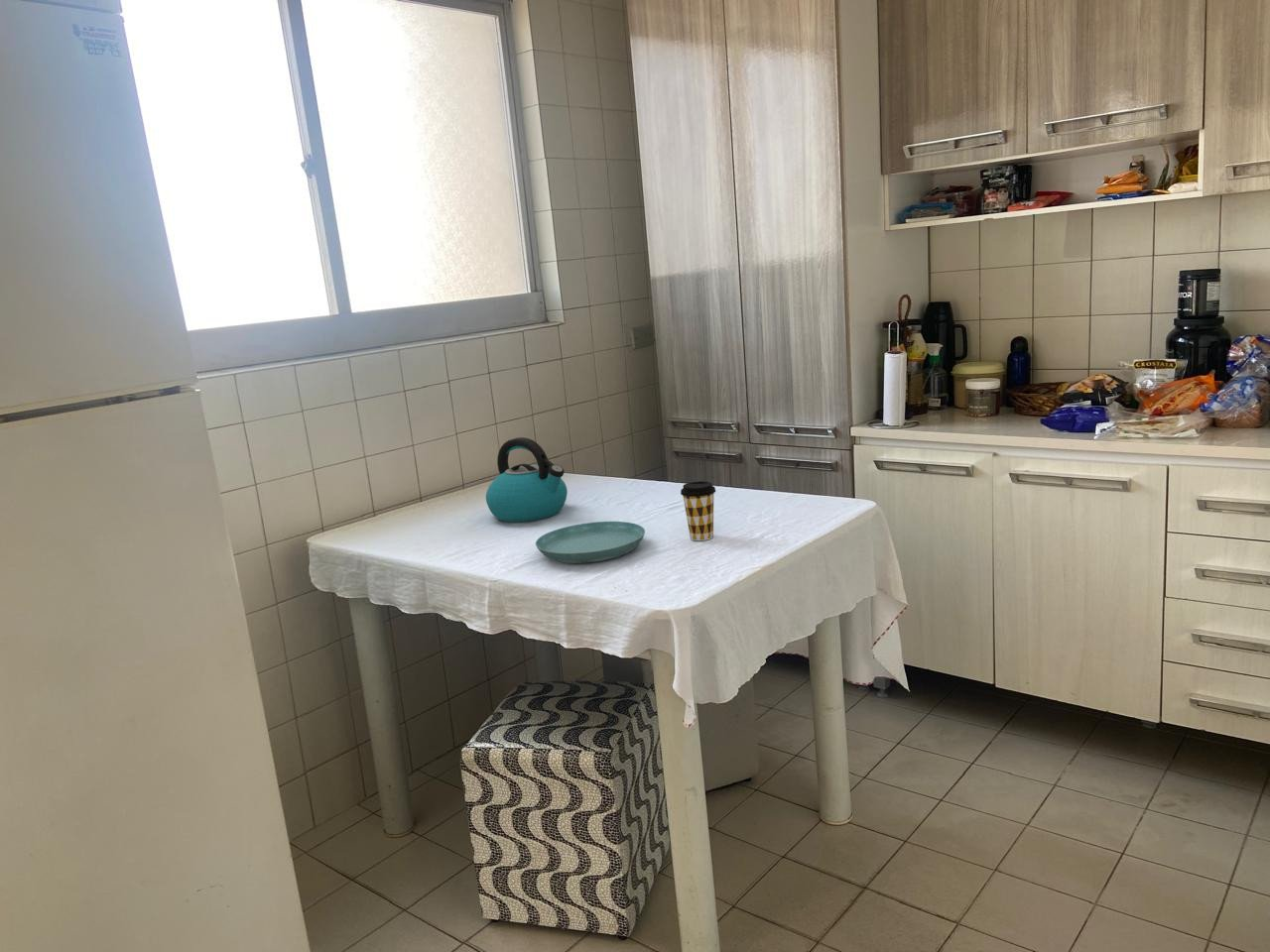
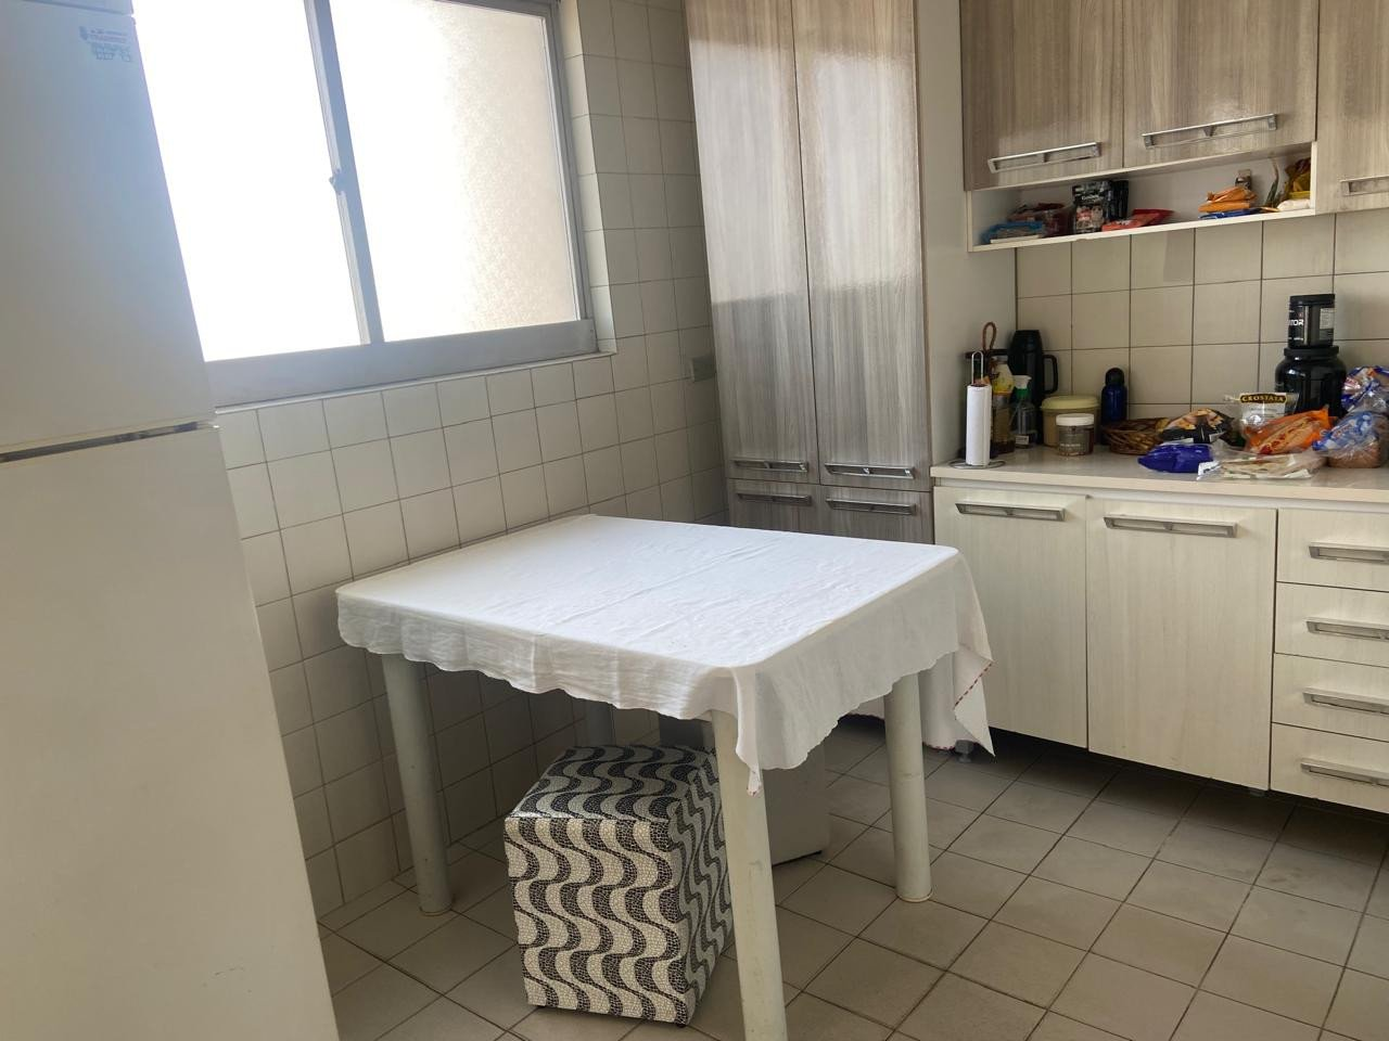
- kettle (528, 476)
- coffee cup (699, 511)
- saucer (590, 542)
